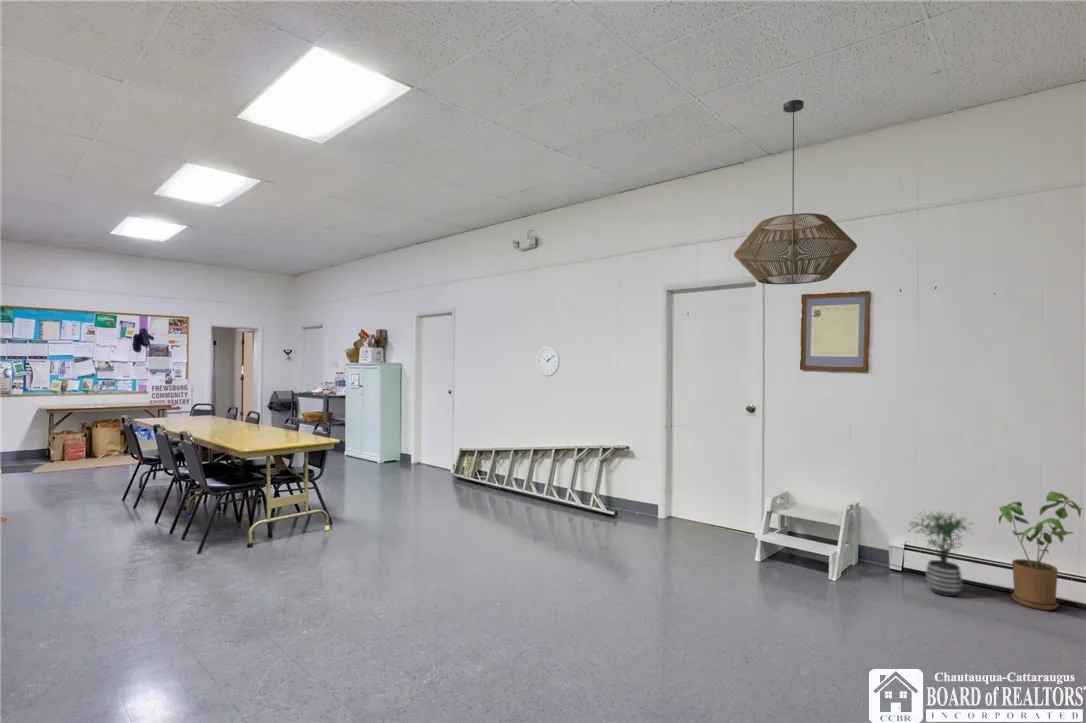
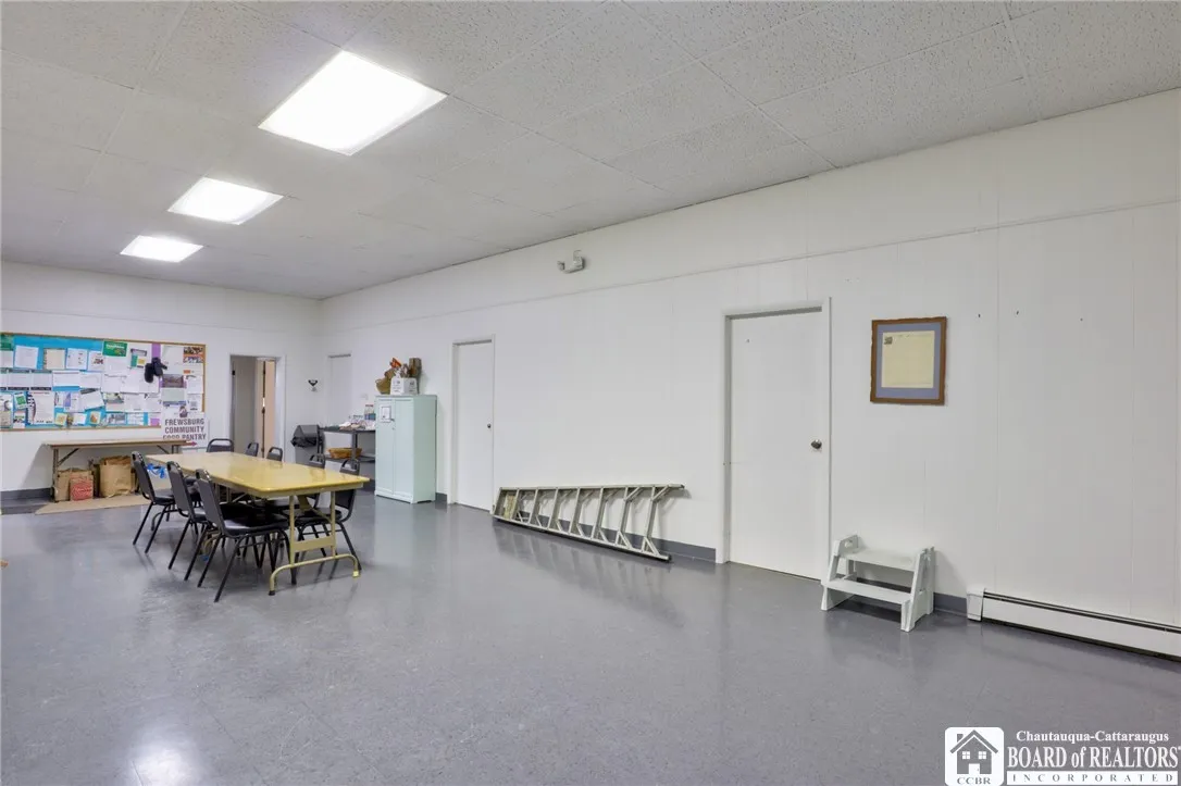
- house plant (1038, 548)
- light fixture (793, 191)
- potted plant (941, 551)
- wall clock (547, 361)
